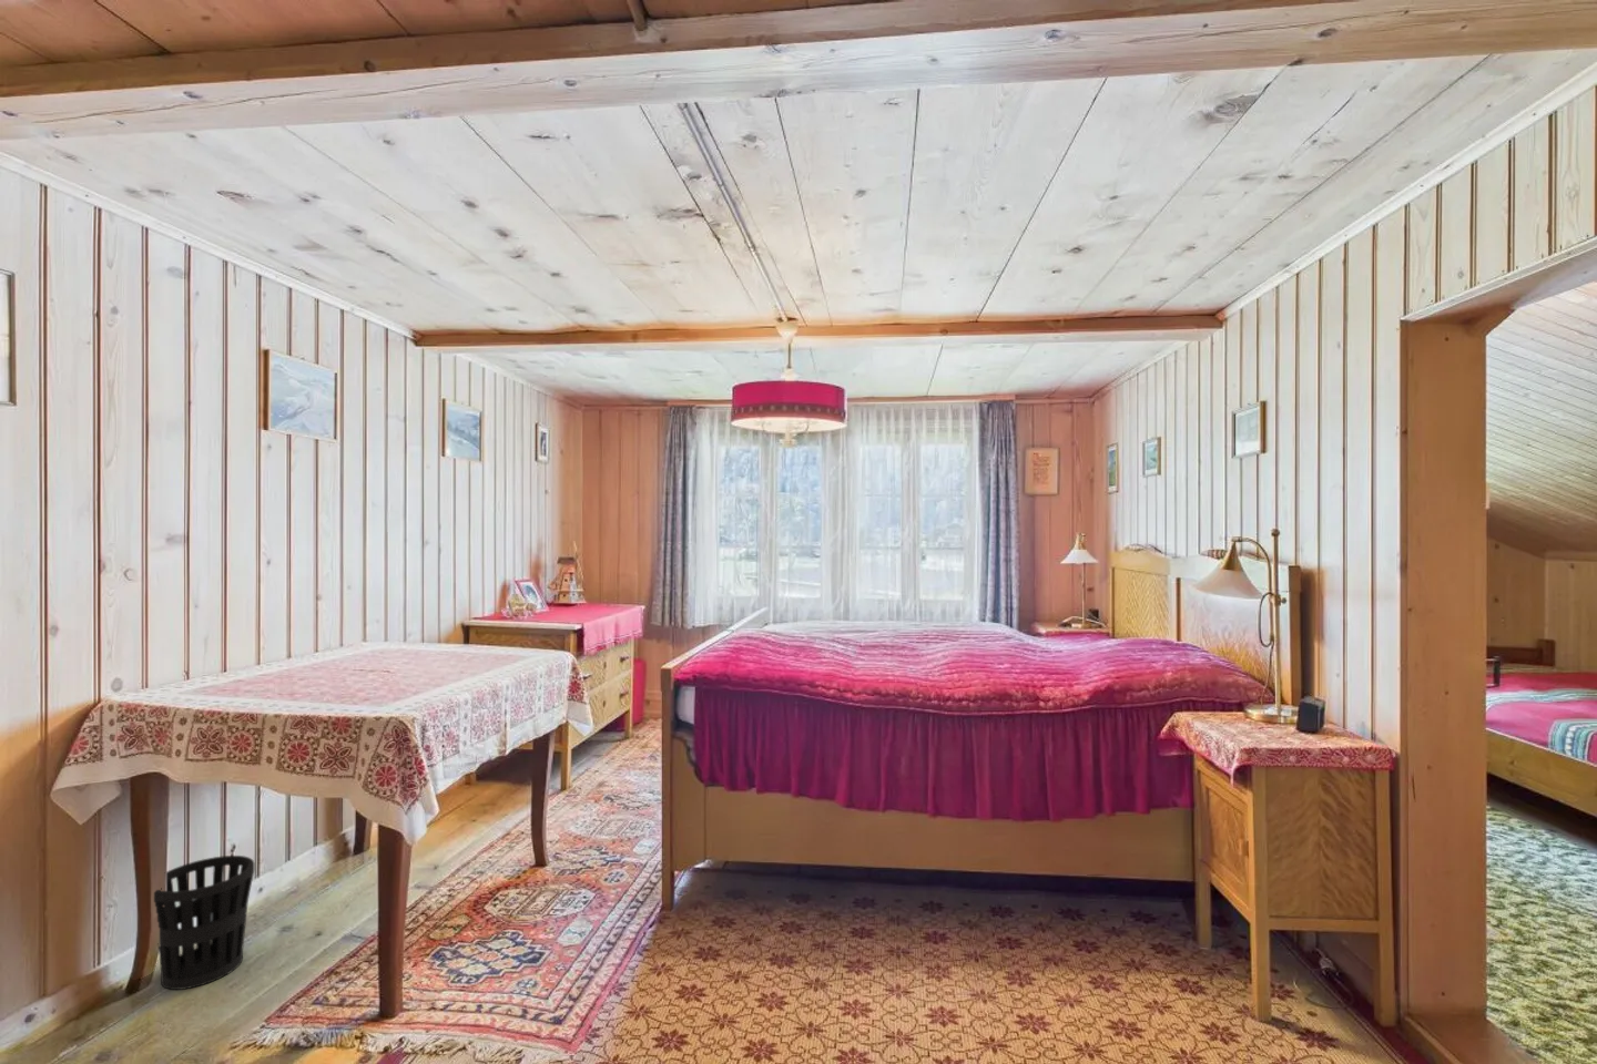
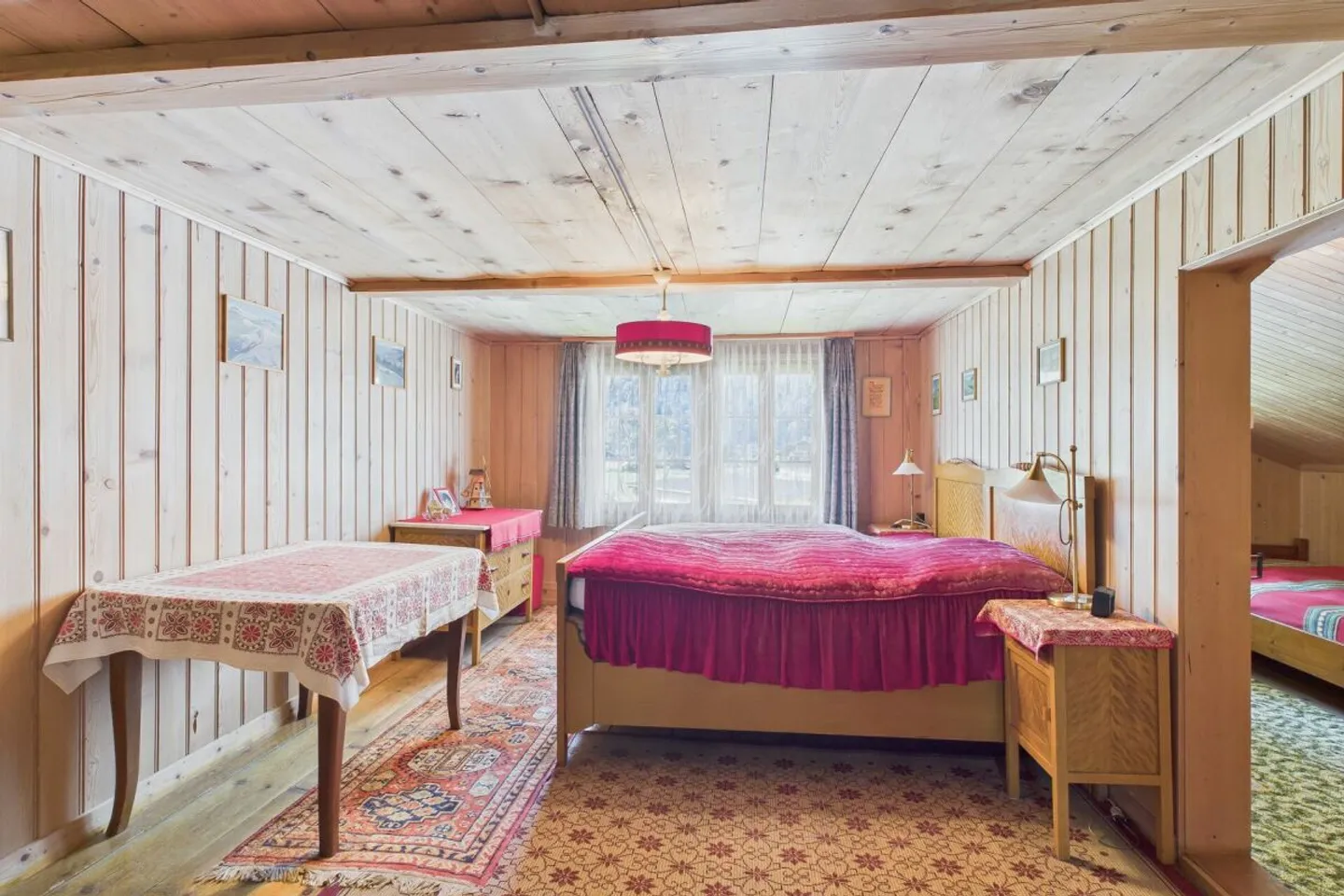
- wastebasket (203, 922)
